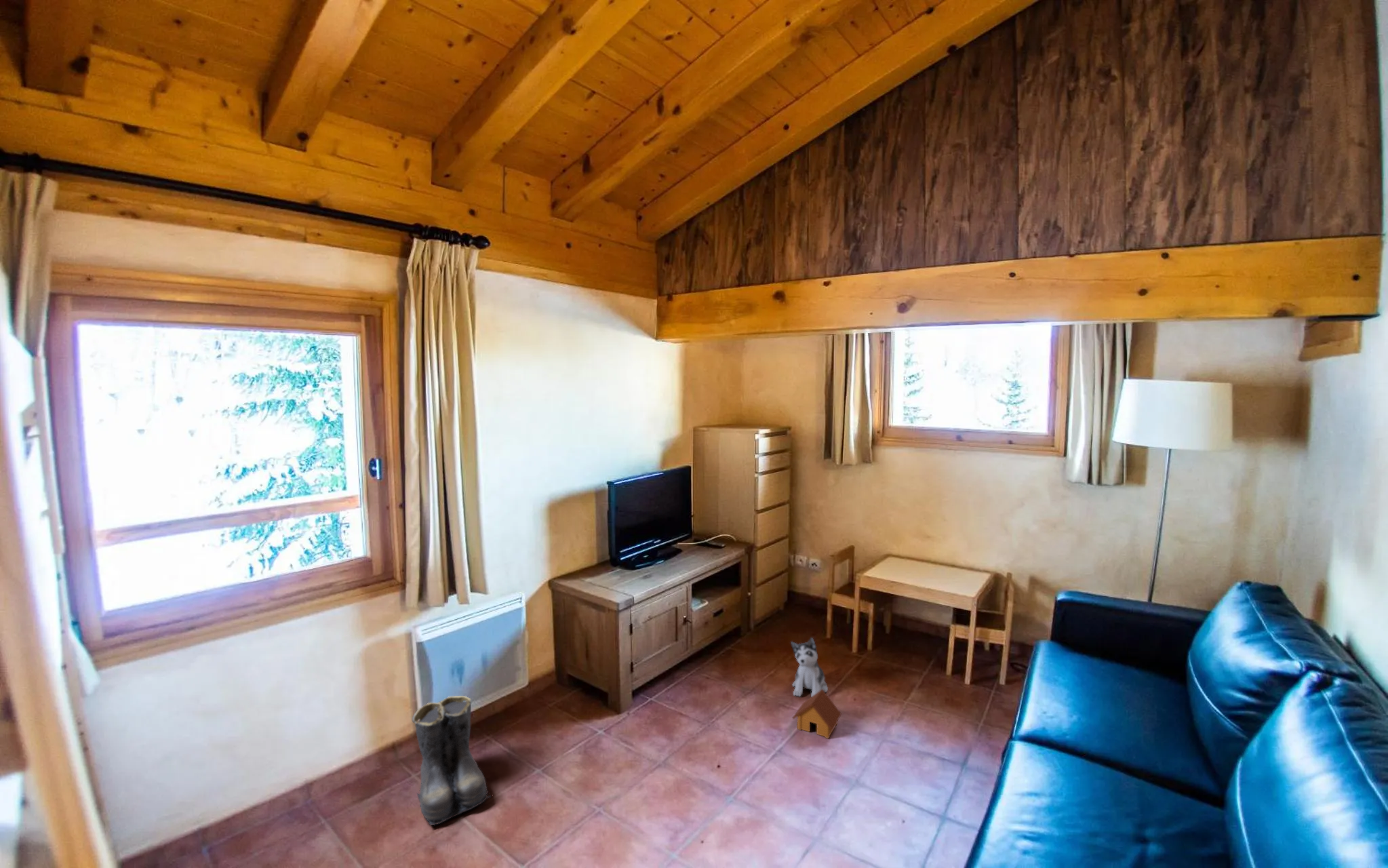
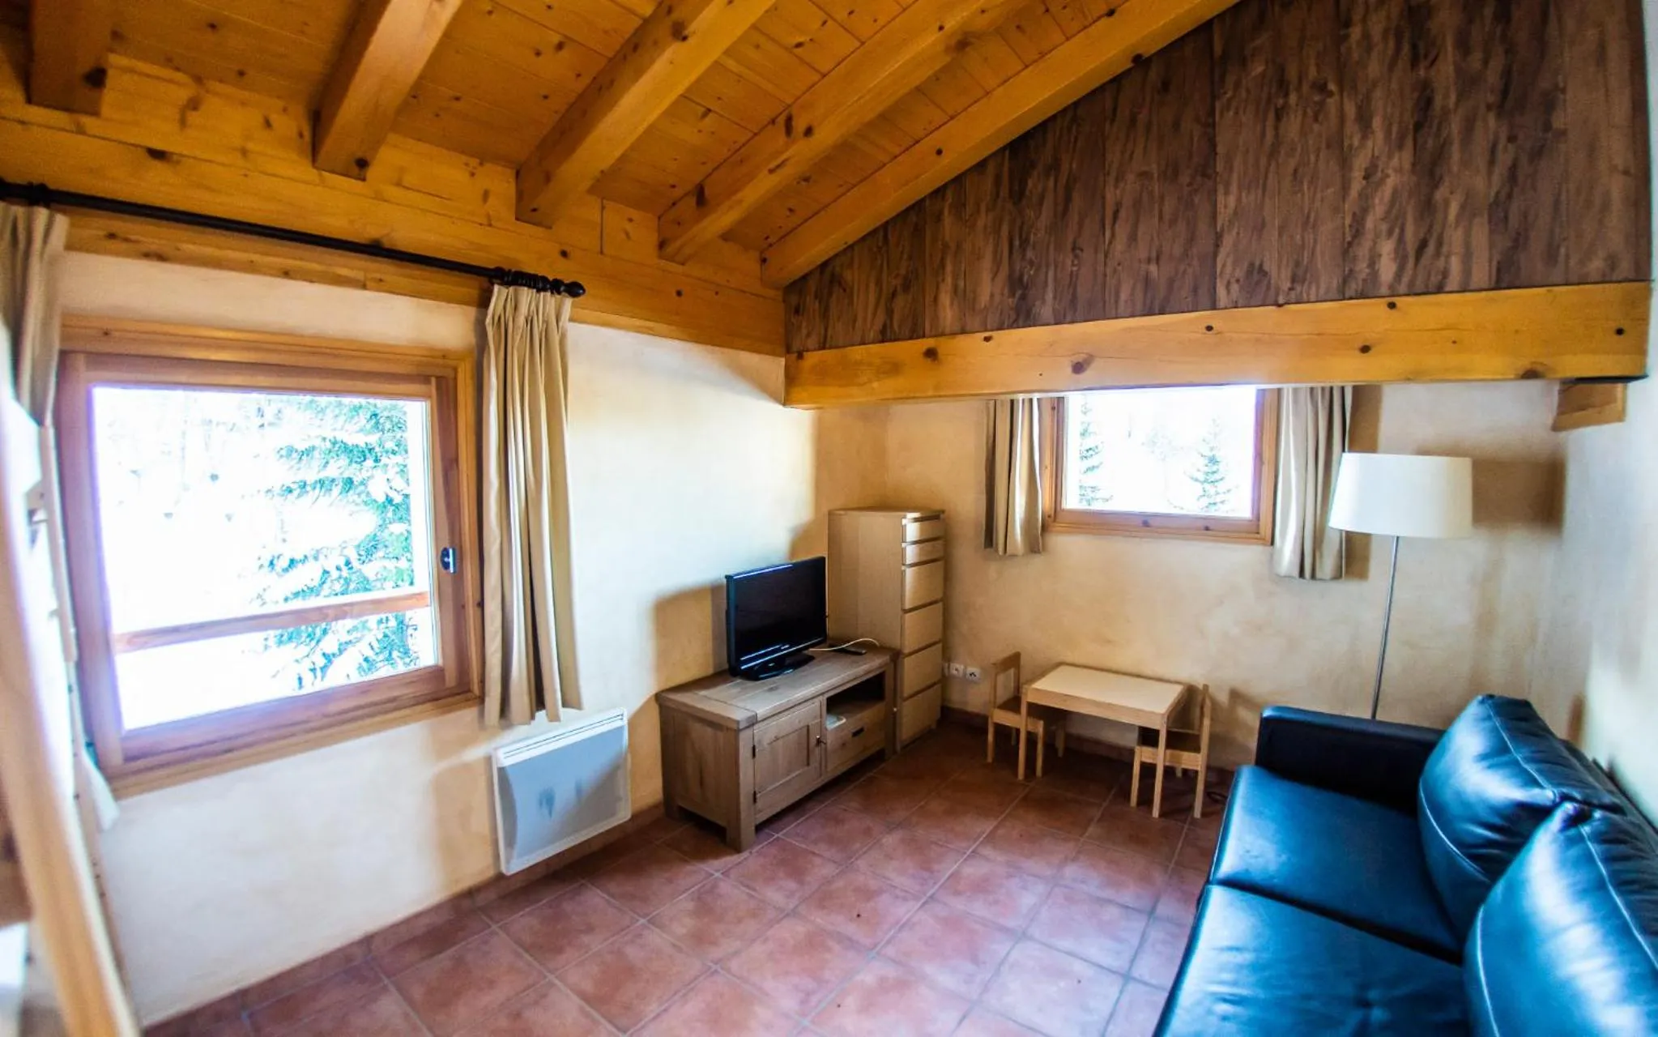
- toy house (817, 711)
- boots (448, 754)
- plush toy (810, 660)
